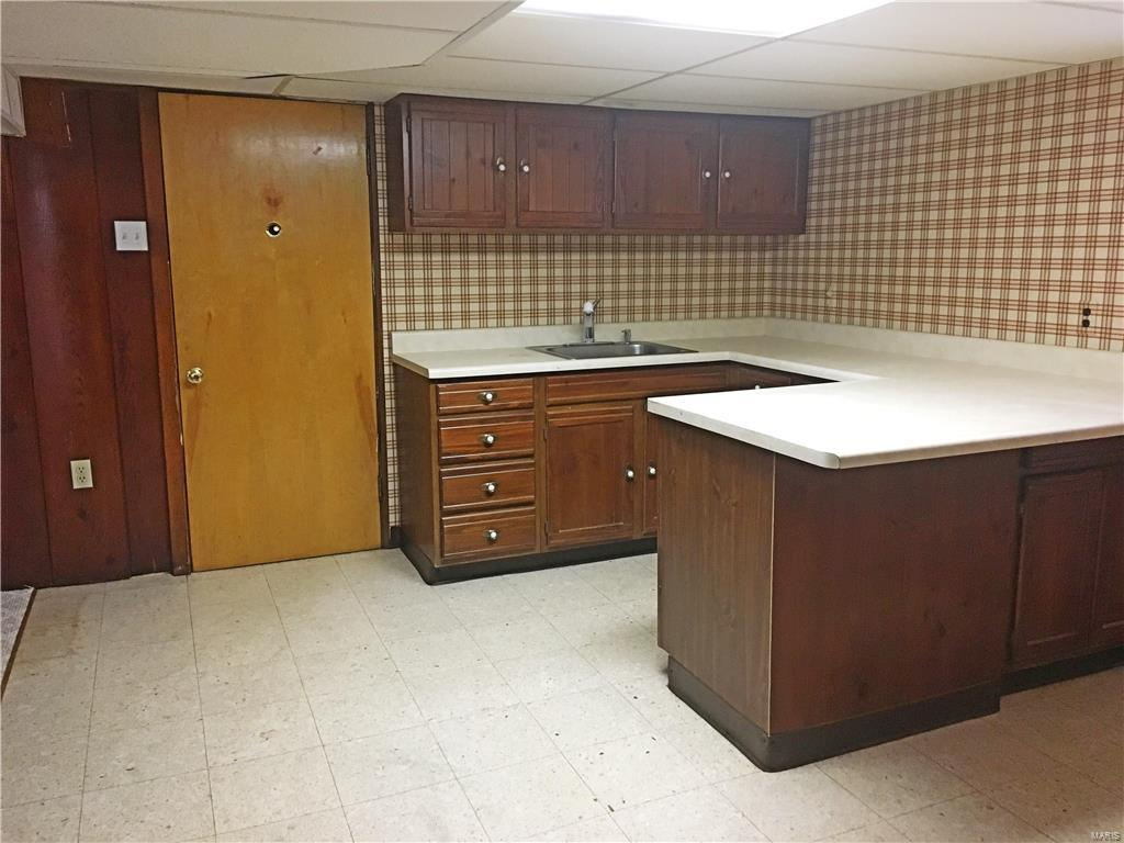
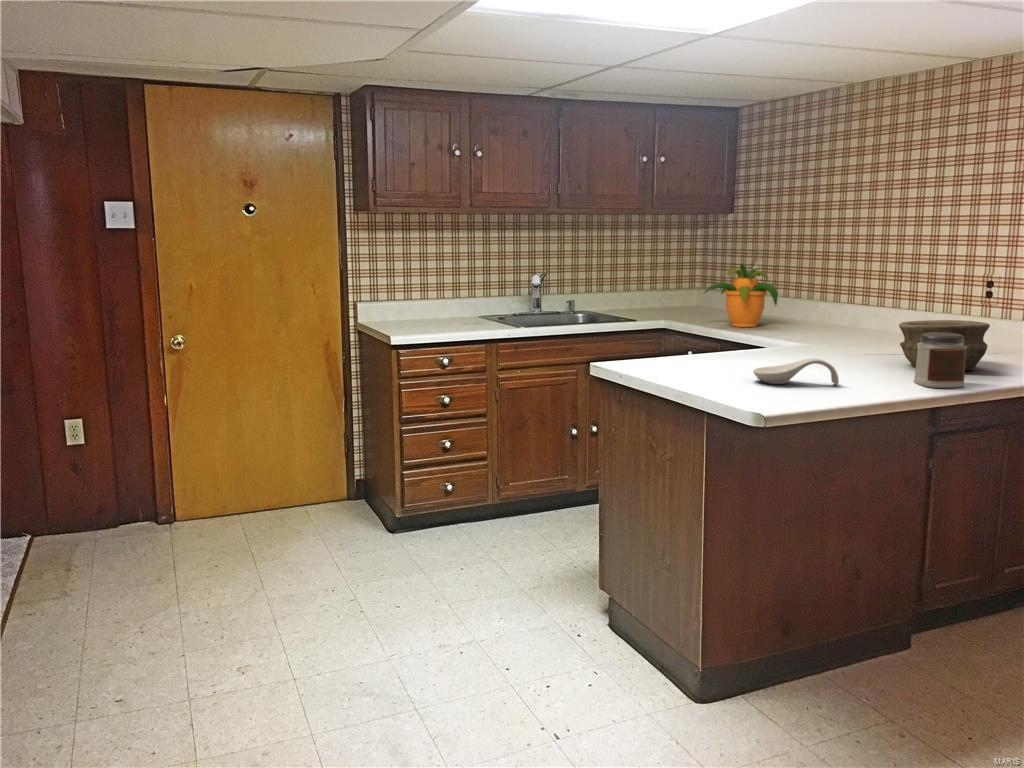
+ spoon rest (795, 370)
+ potted plant (740, 294)
+ bowl (944, 332)
+ jar (940, 359)
